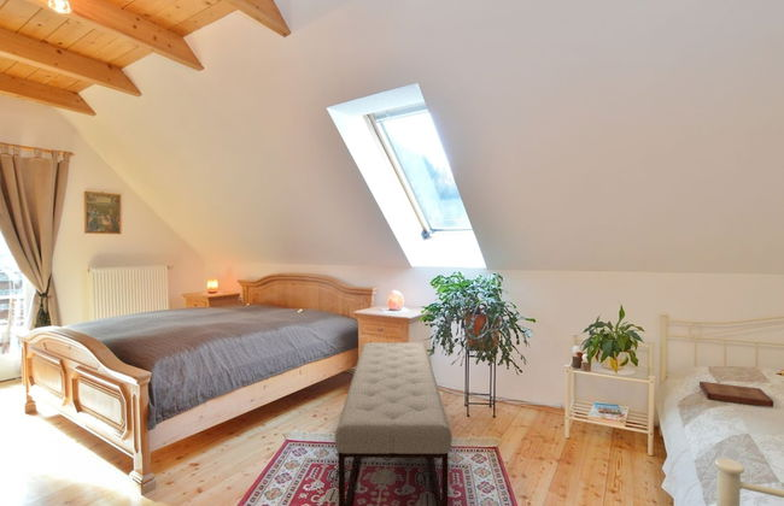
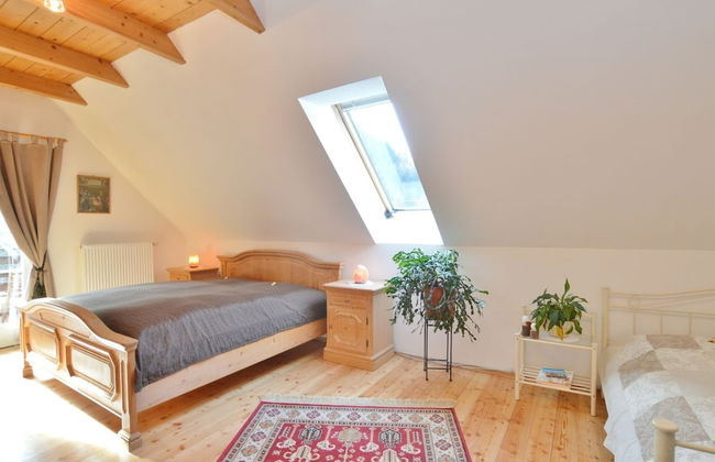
- bench (393, 412)
- book (733, 393)
